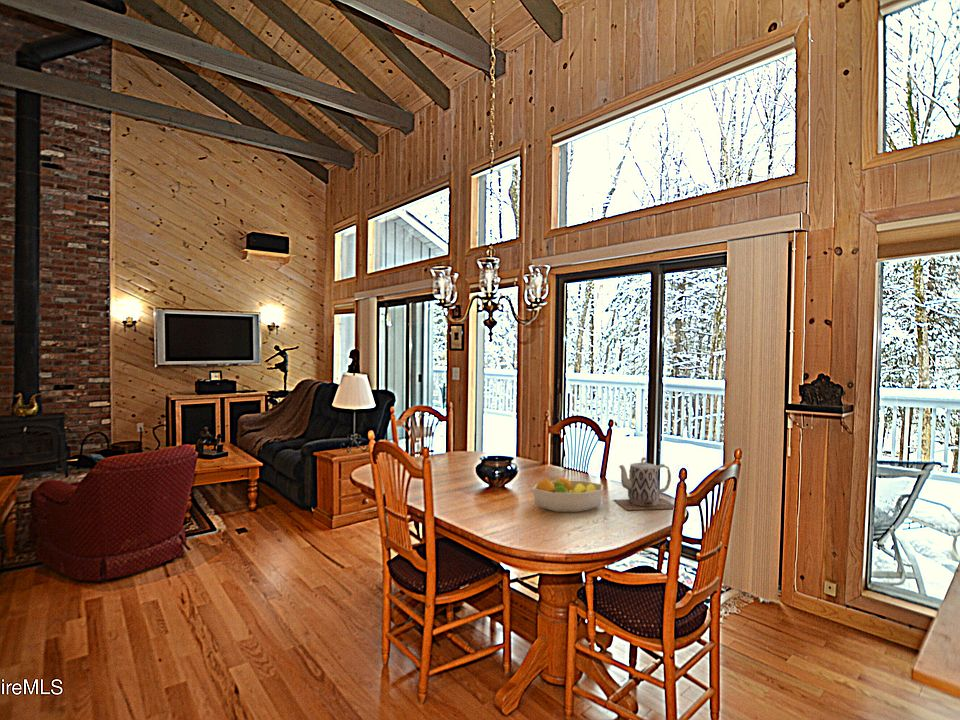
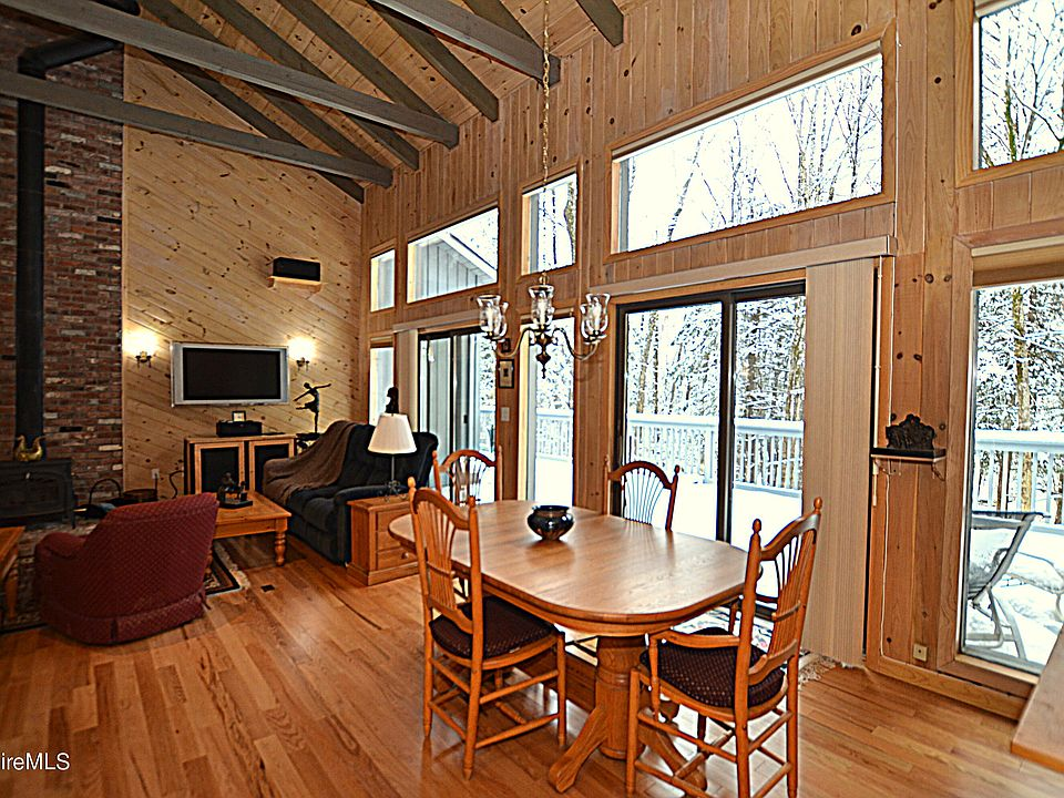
- teapot (645, 480)
- fruit bowl (568, 492)
